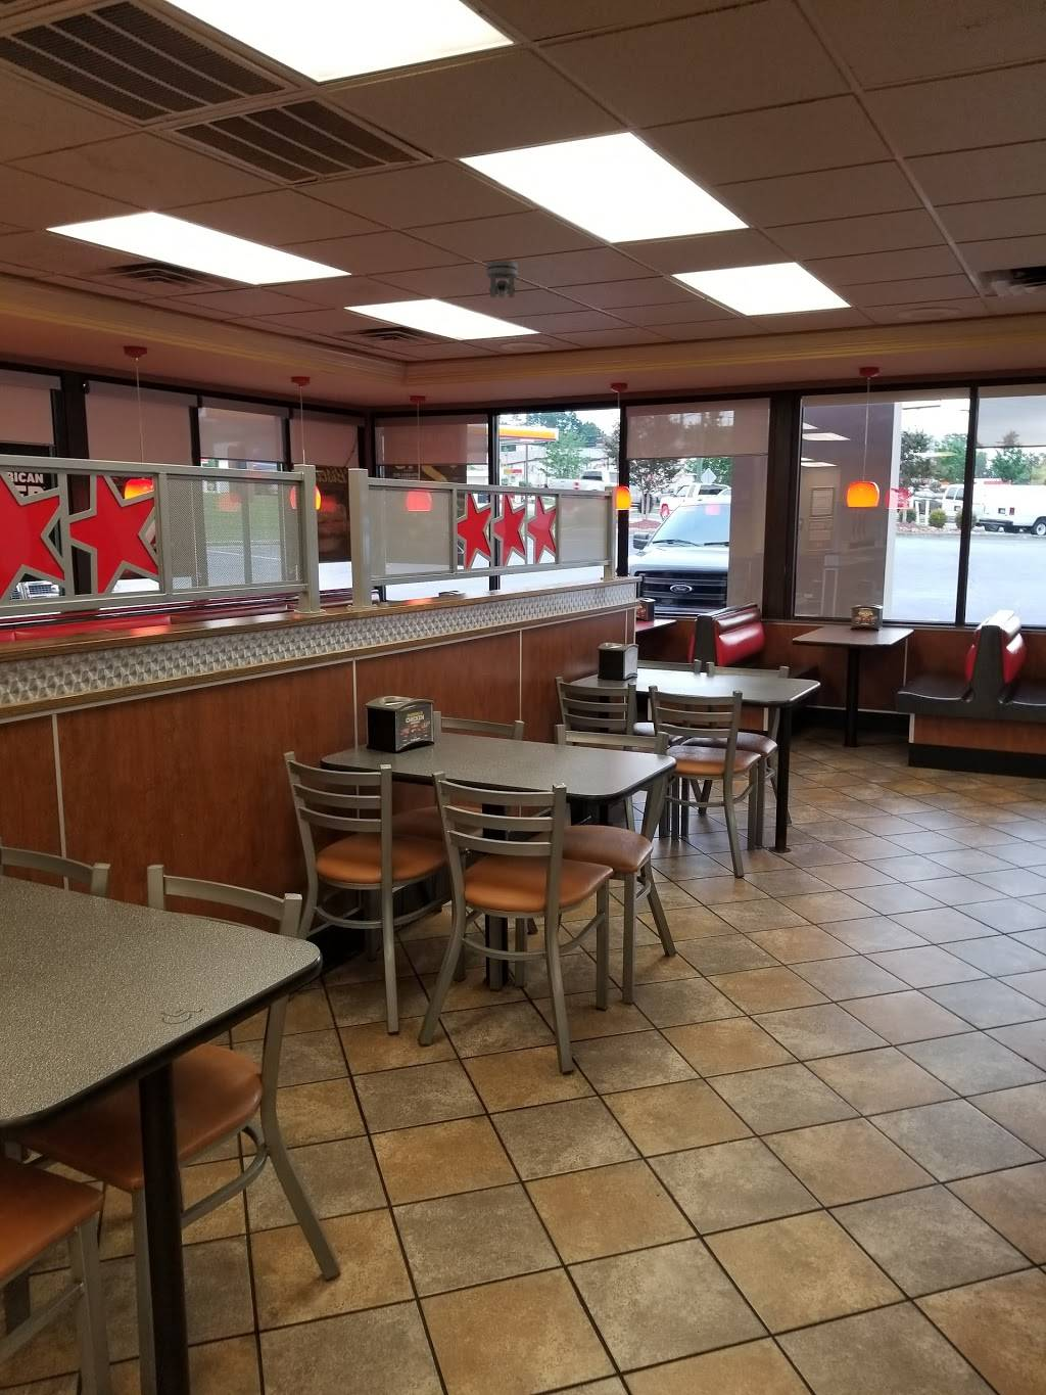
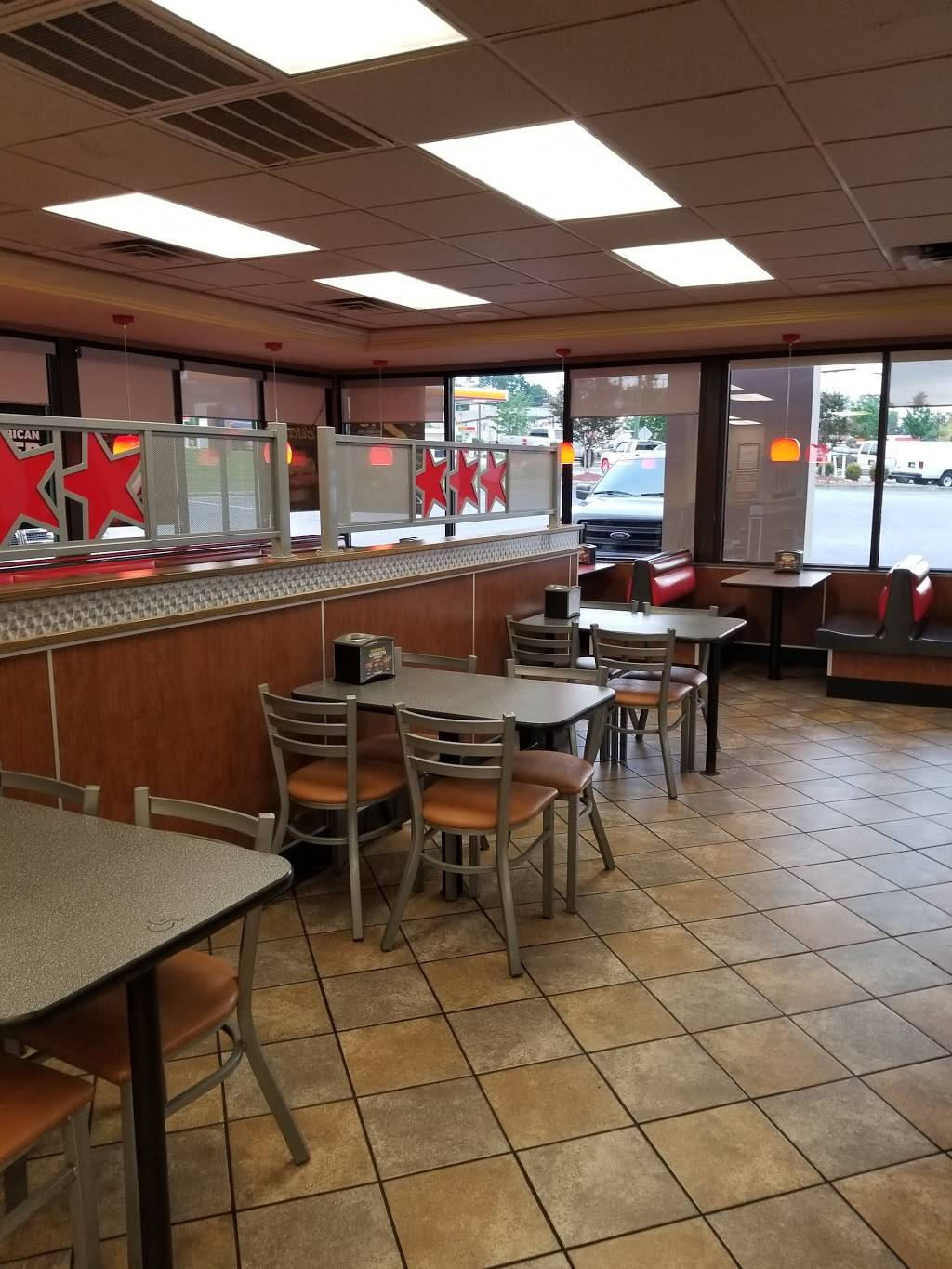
- security camera (501, 280)
